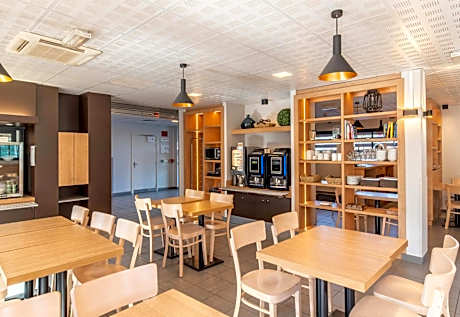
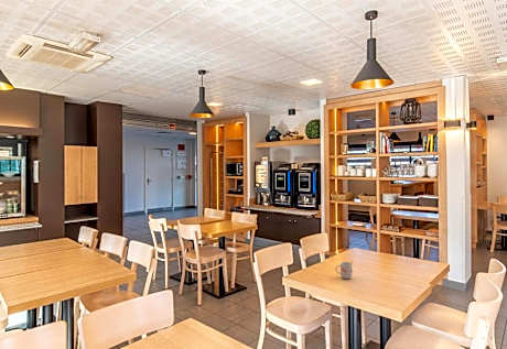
+ mug (344, 268)
